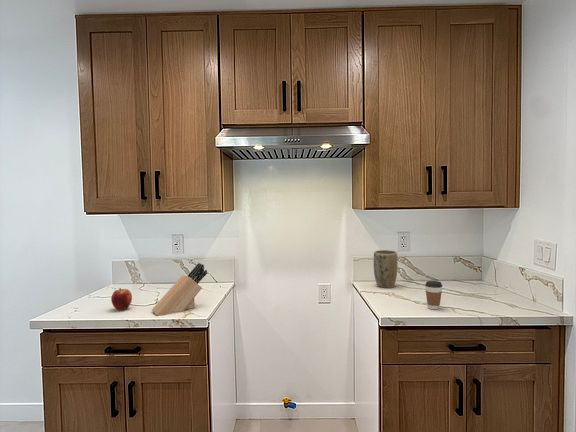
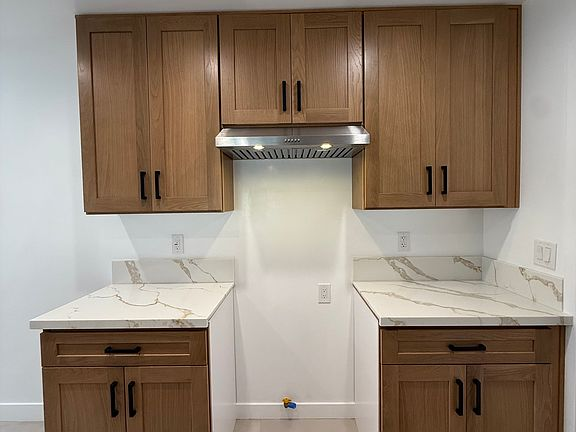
- plant pot (385, 269)
- knife block (180, 287)
- apple (121, 298)
- coffee cup (433, 295)
